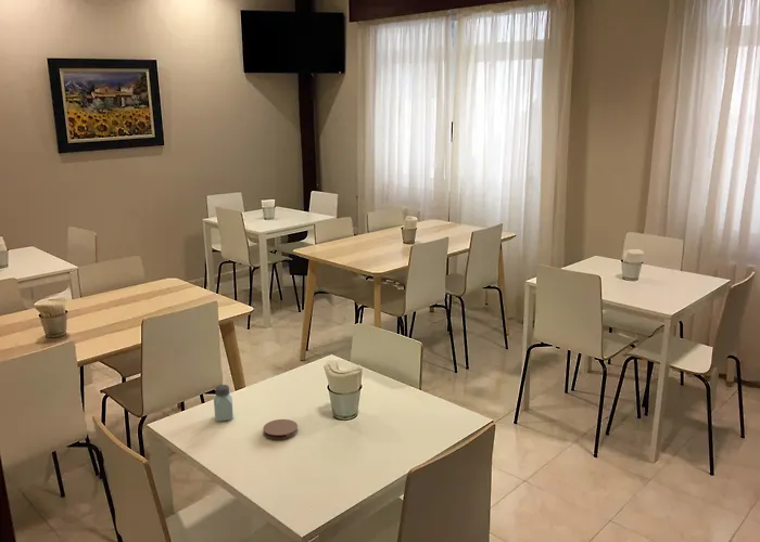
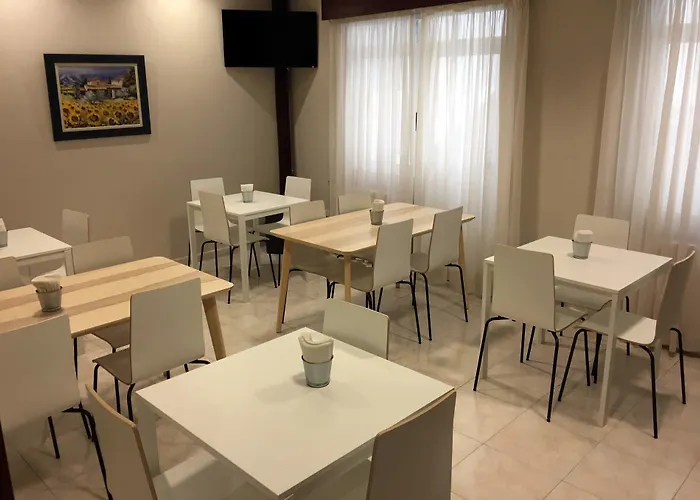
- coaster (280, 428)
- saltshaker (223, 402)
